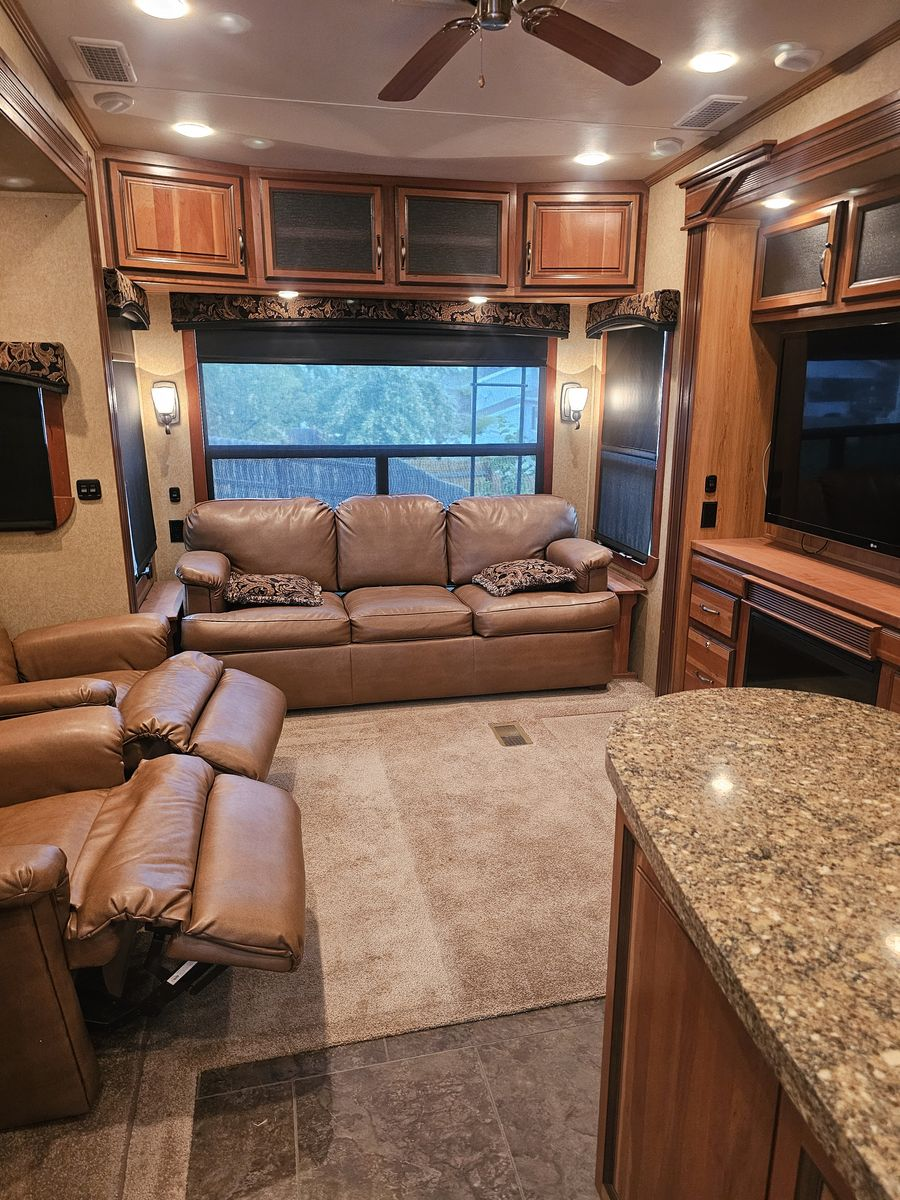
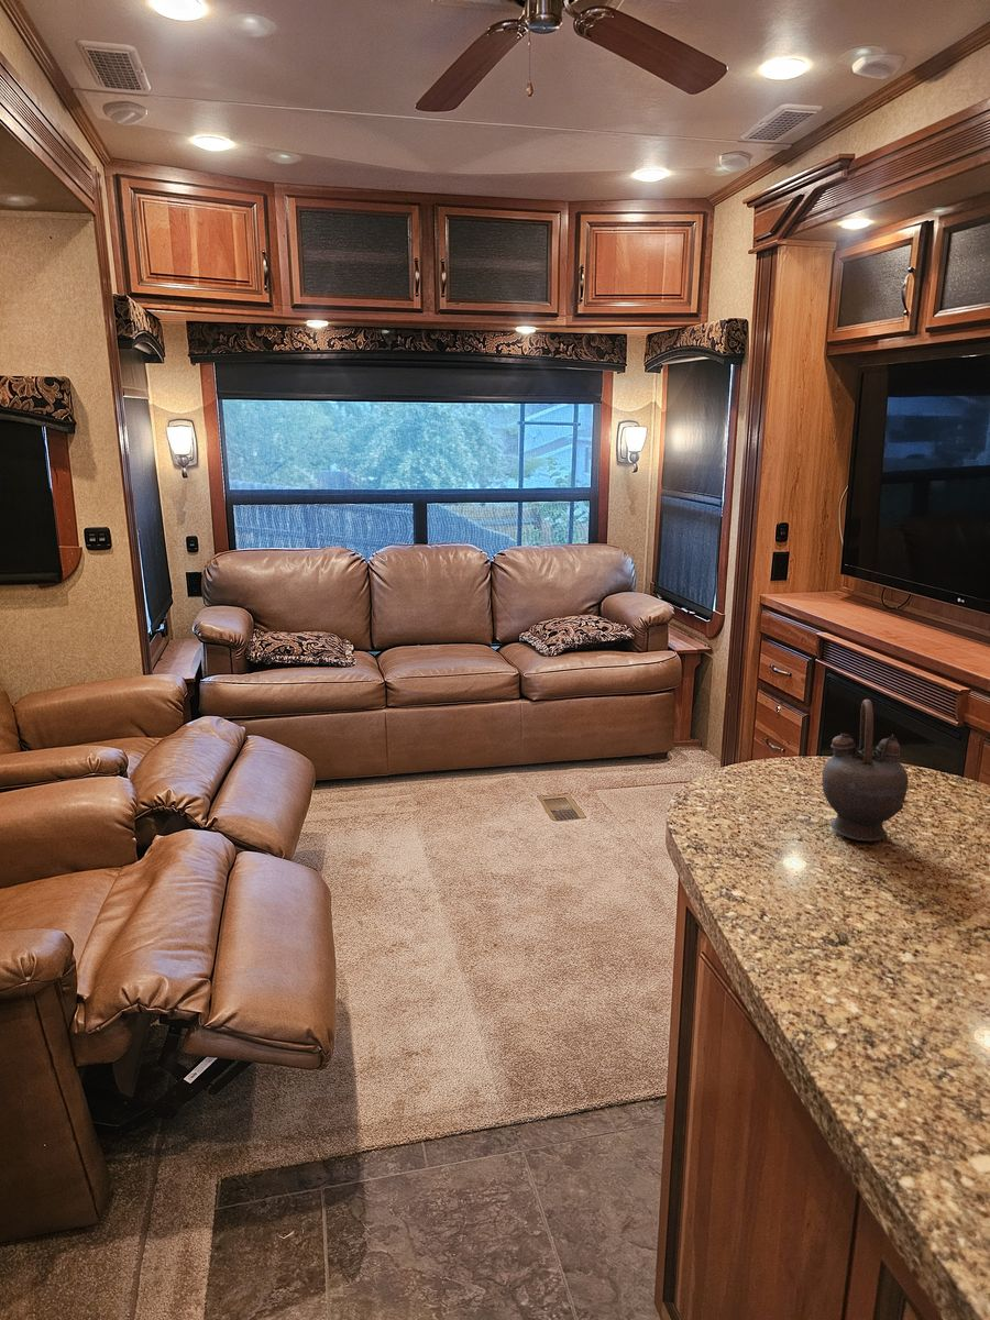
+ teapot (865, 765)
